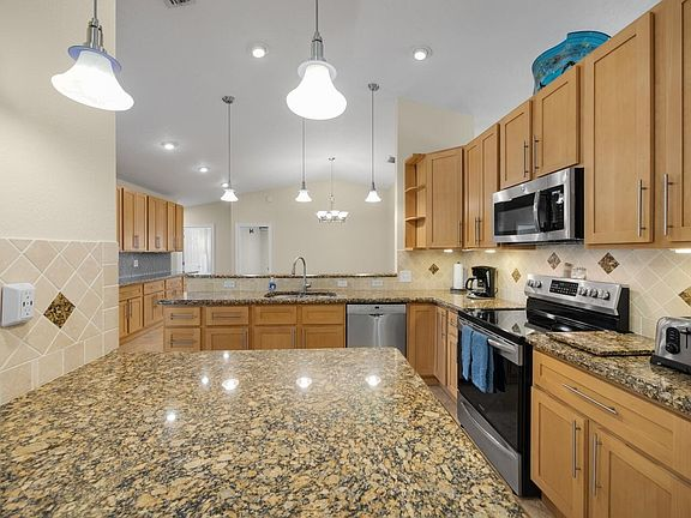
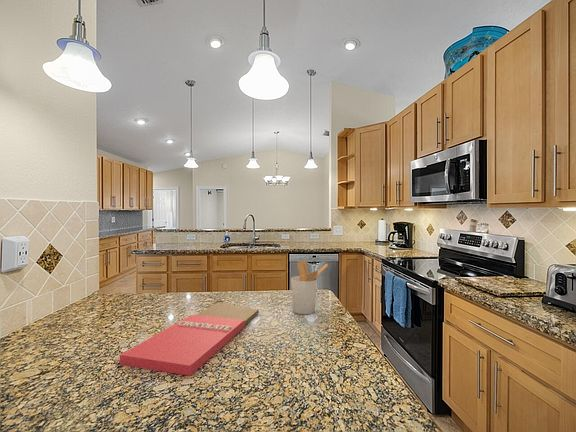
+ cutting board (207, 324)
+ utensil holder (310, 286)
